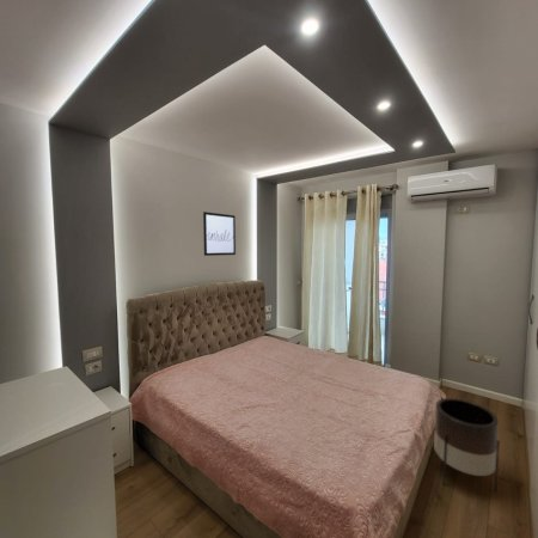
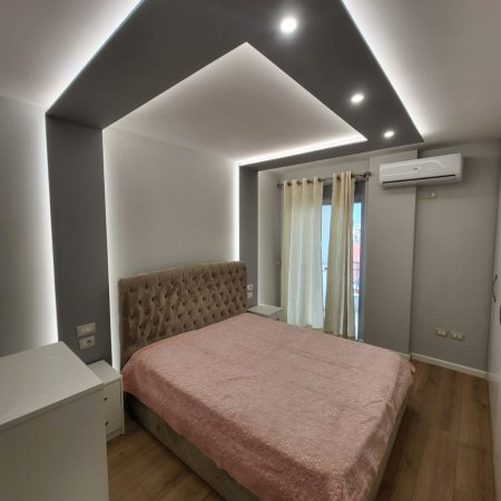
- planter (464, 444)
- wall art (220, 234)
